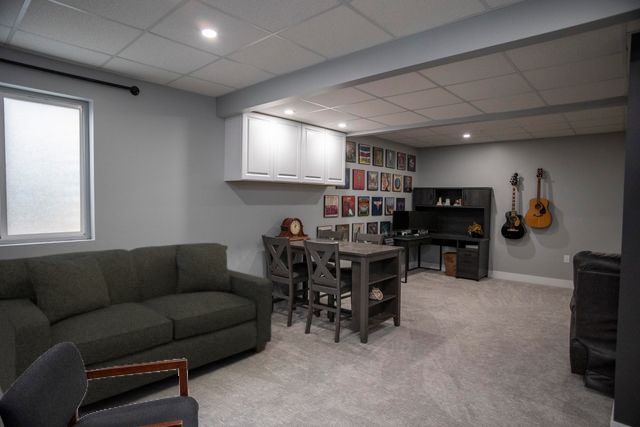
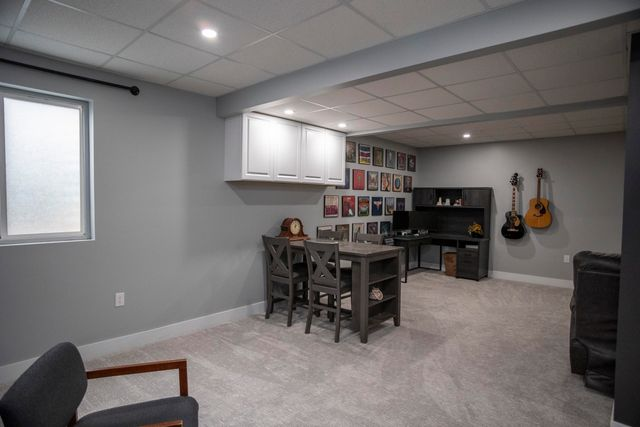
- sofa (149, 308)
